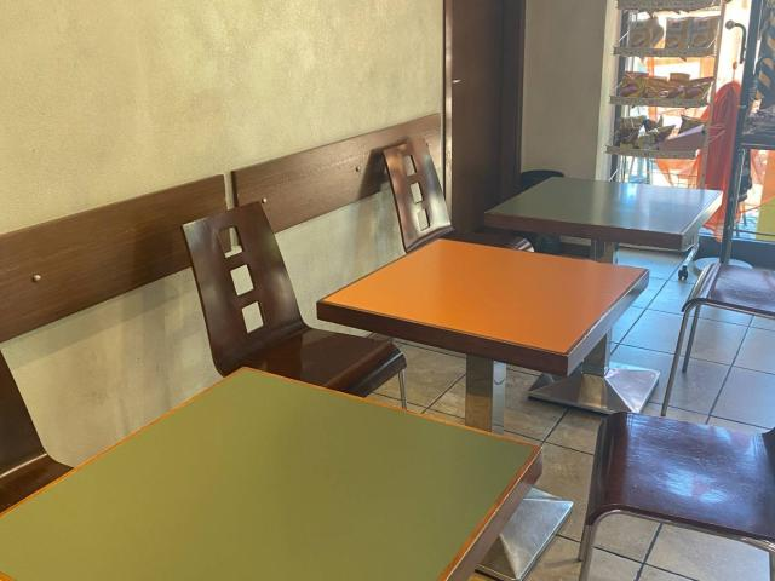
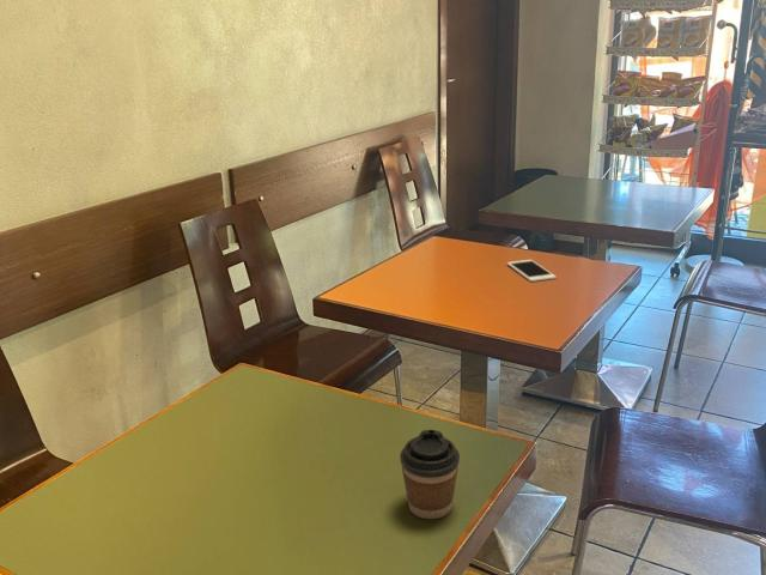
+ coffee cup (430, 472)
+ cell phone (530, 270)
